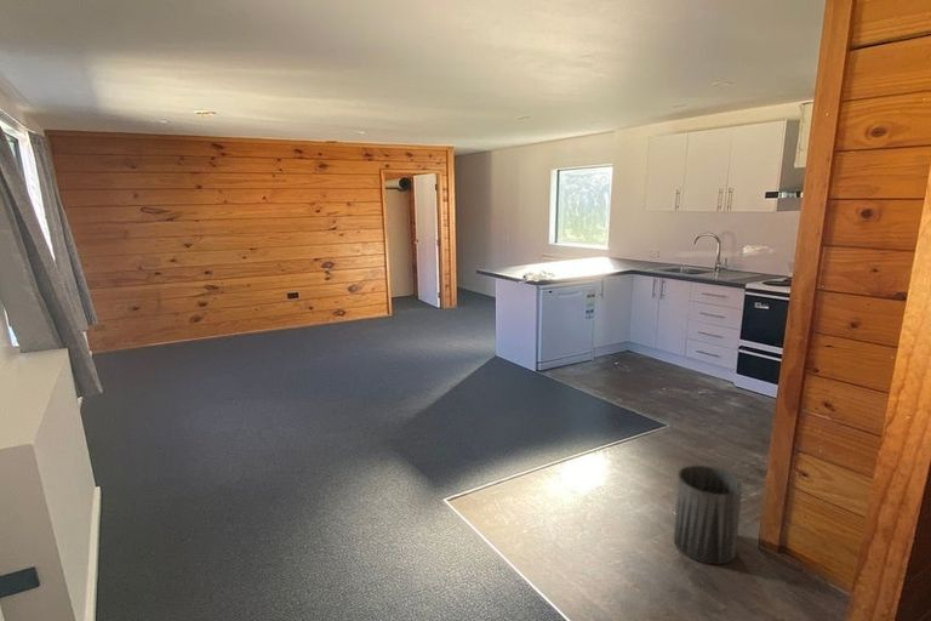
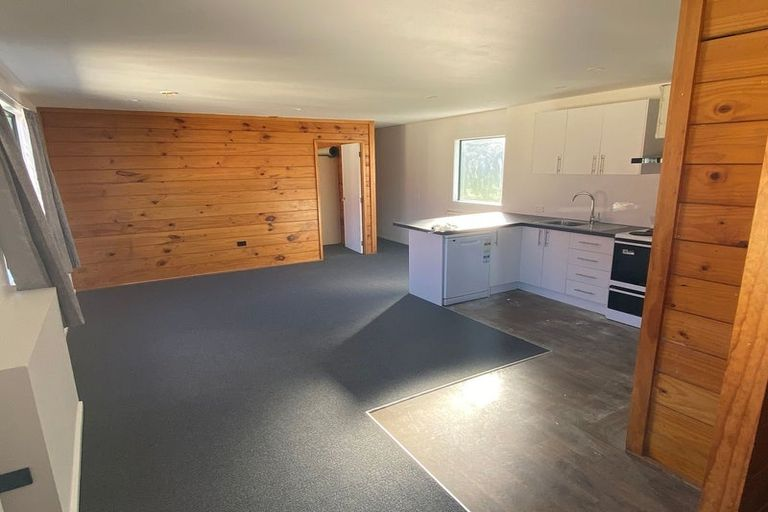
- trash can (707, 512)
